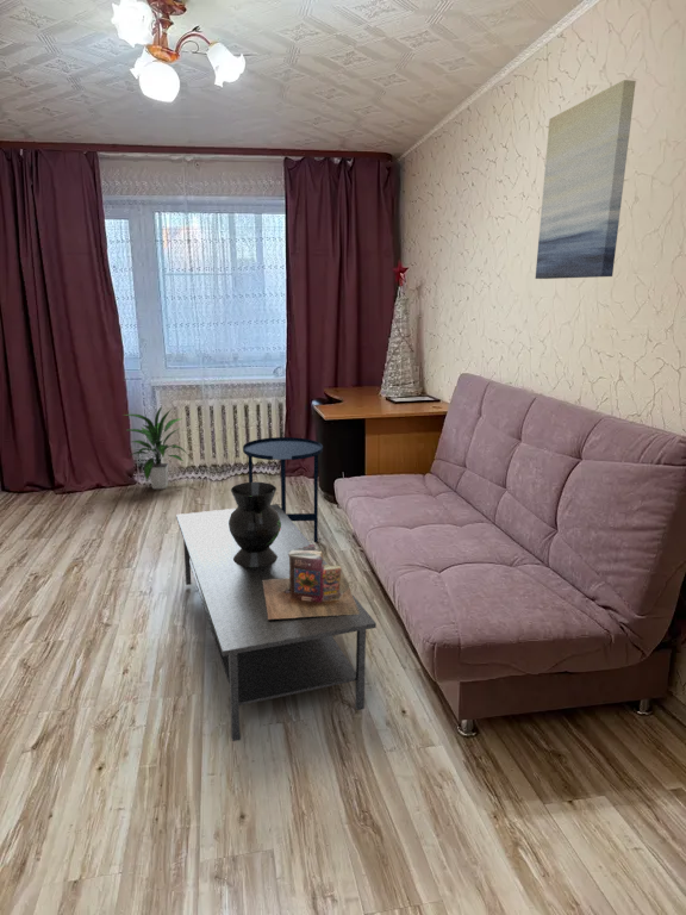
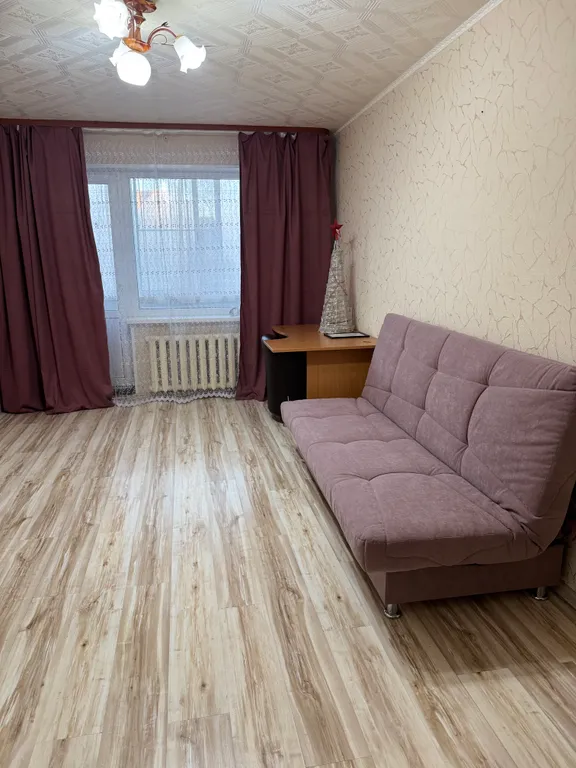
- indoor plant (156, 447)
- side table (283, 494)
- wall art (579, 192)
- decorative vase (254, 523)
- books (308, 574)
- coffee table (257, 598)
